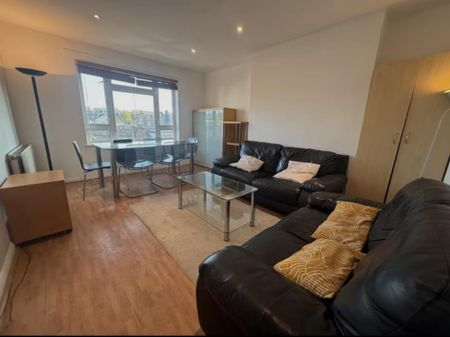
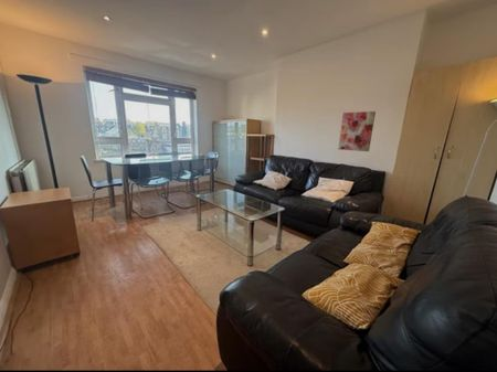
+ wall art (356, 131)
